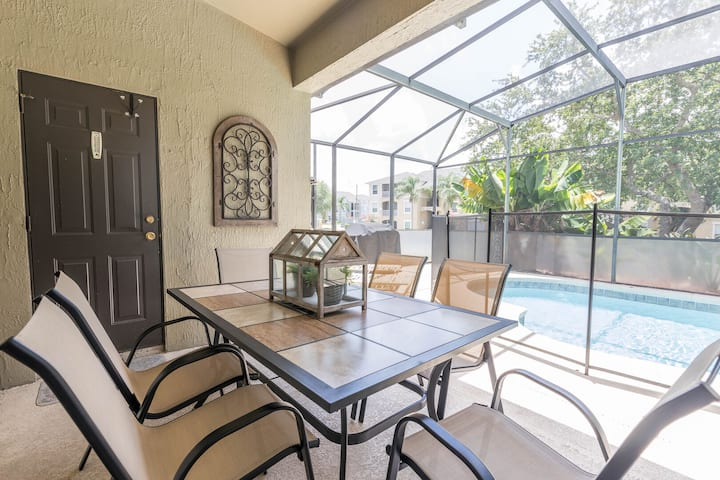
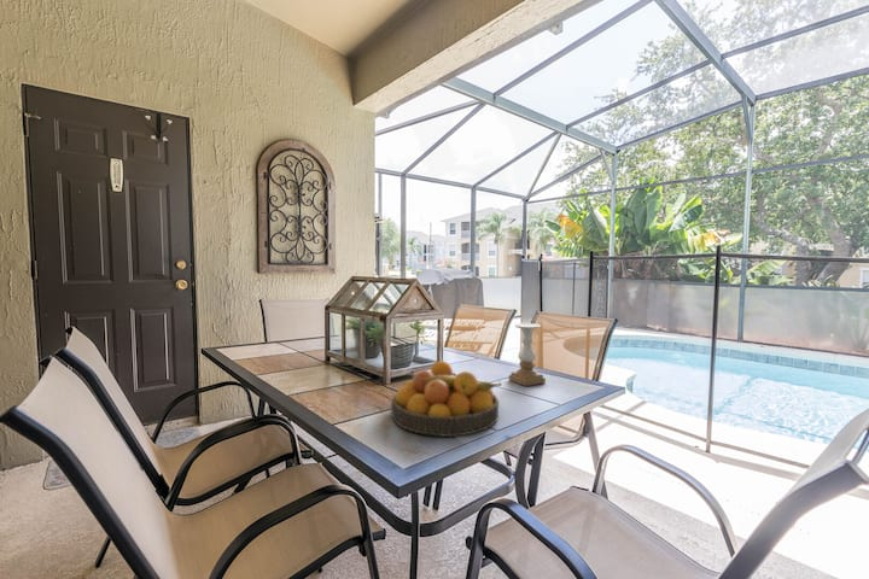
+ fruit bowl (444, 391)
+ candle holder (526, 352)
